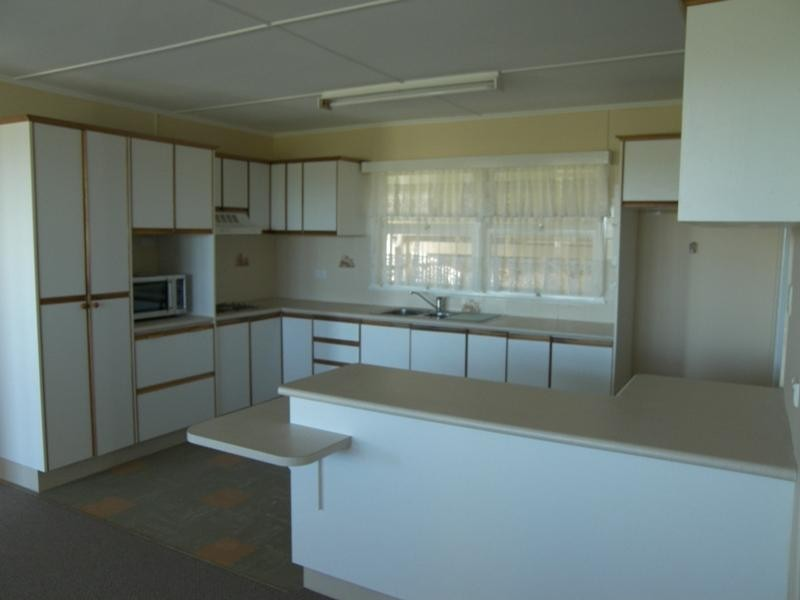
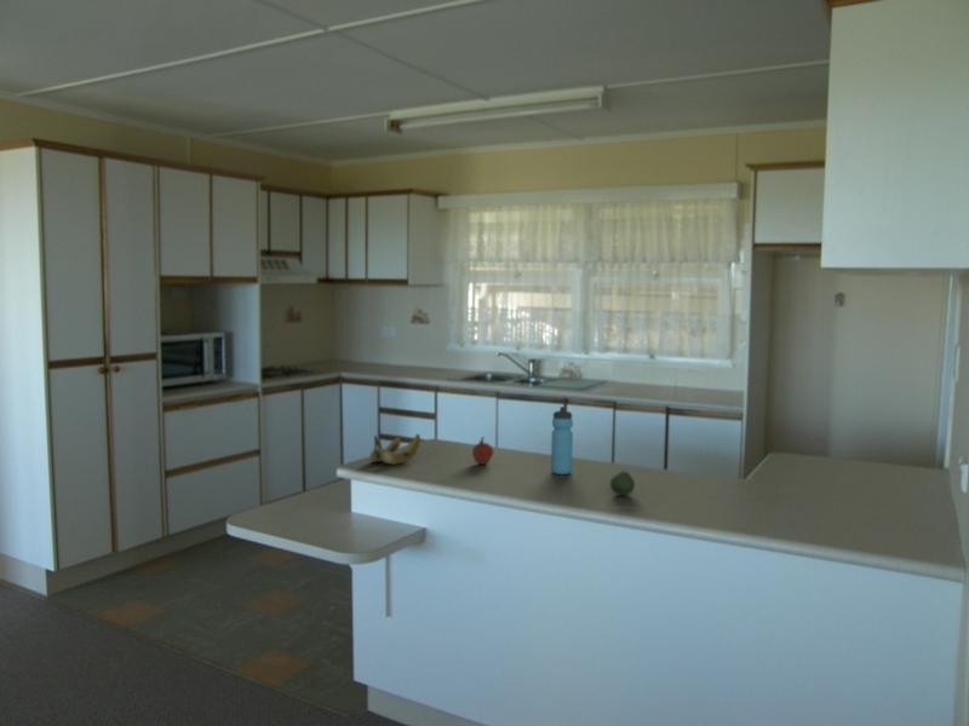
+ fruit (482, 450)
+ banana (395, 445)
+ fruit (621, 483)
+ water bottle (562, 439)
